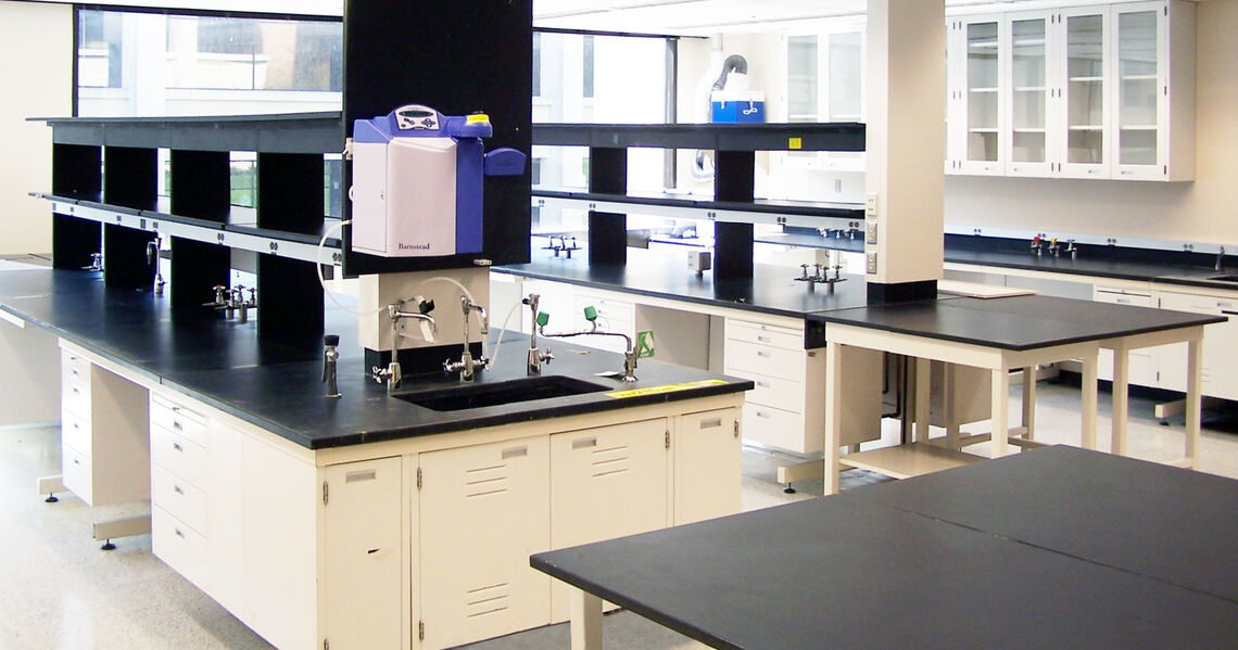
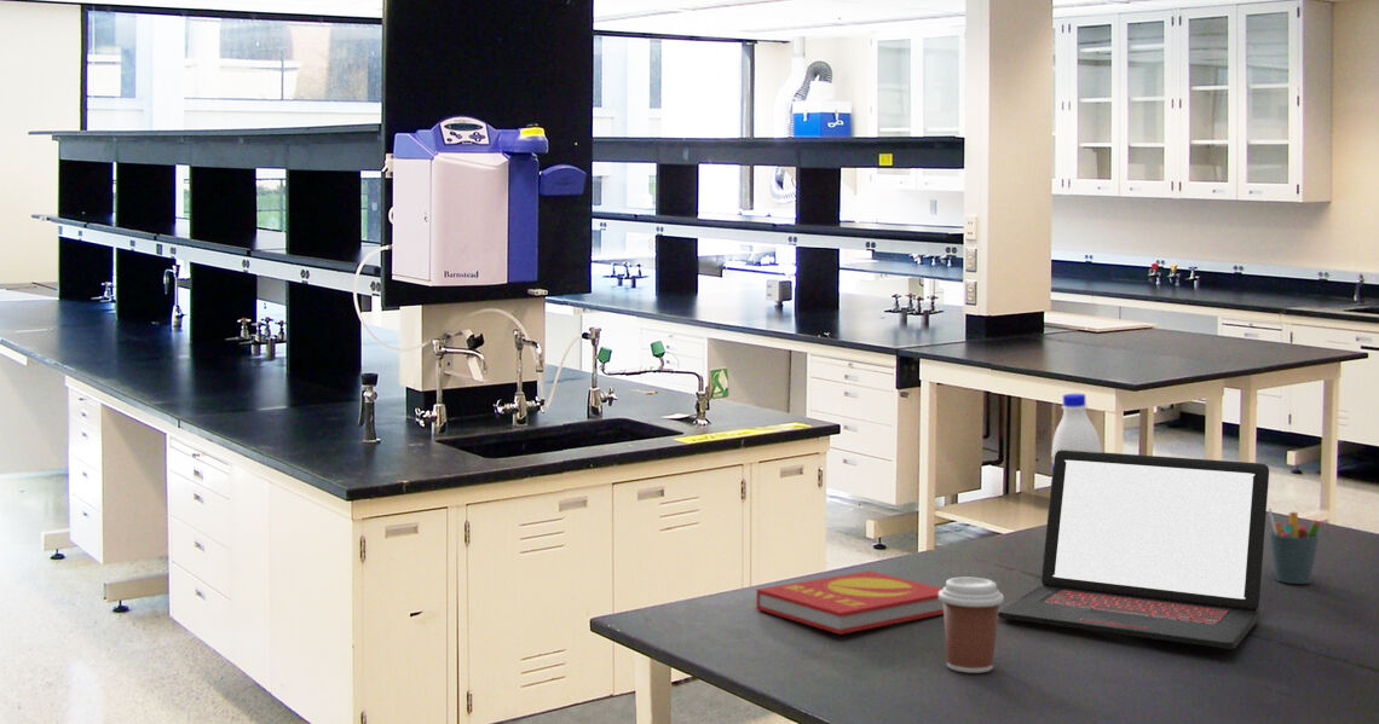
+ pen holder (1293, 544)
+ water bottle (1078, 450)
+ laptop (1135, 540)
+ coffee cup (970, 624)
+ book (855, 600)
